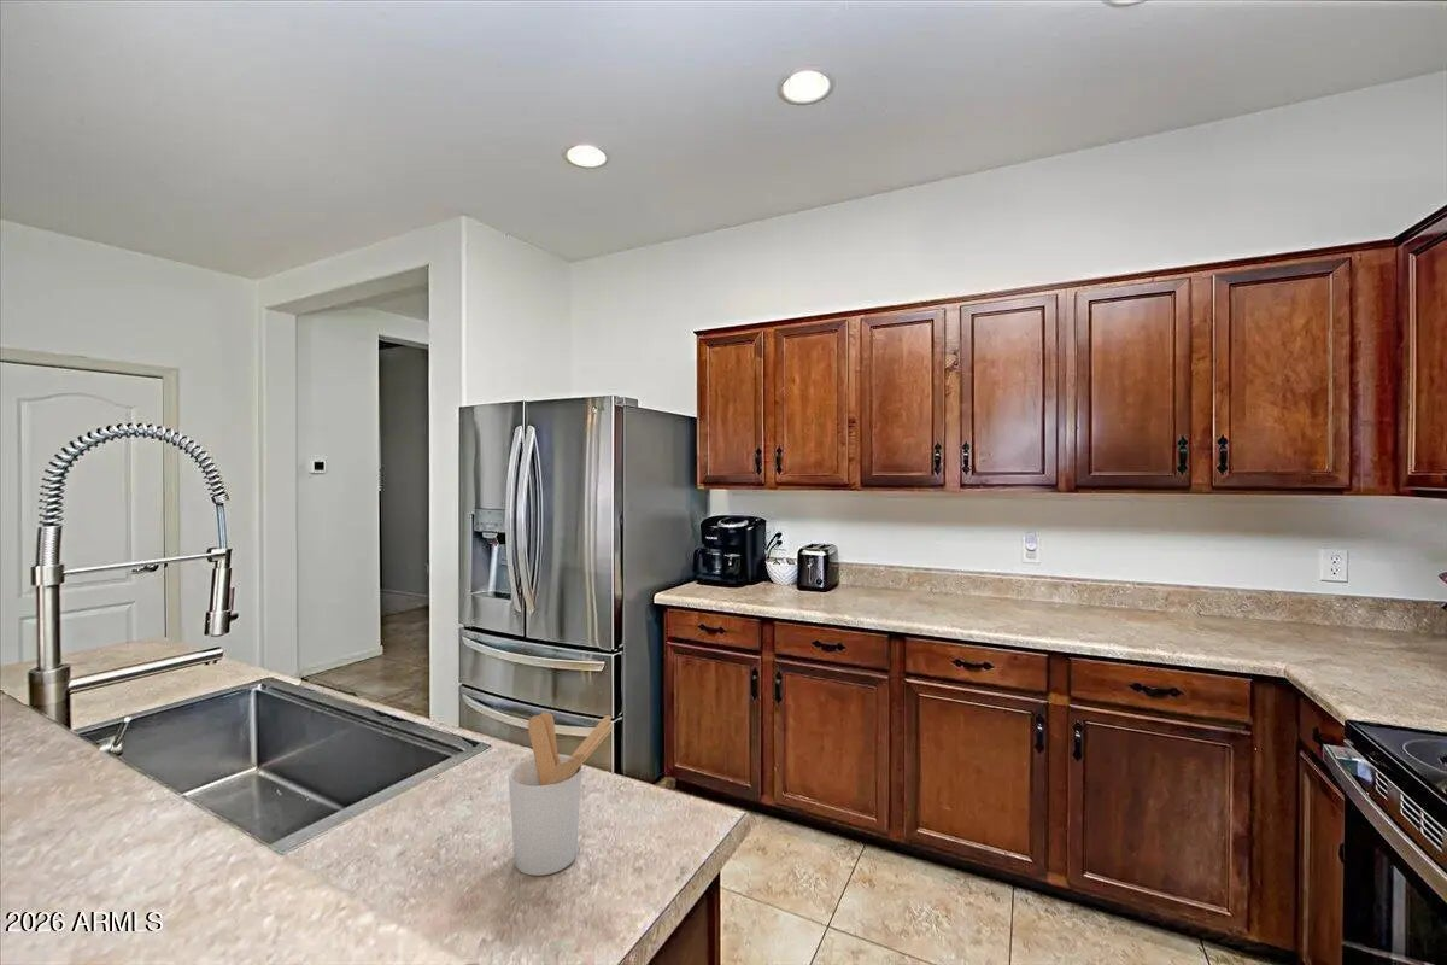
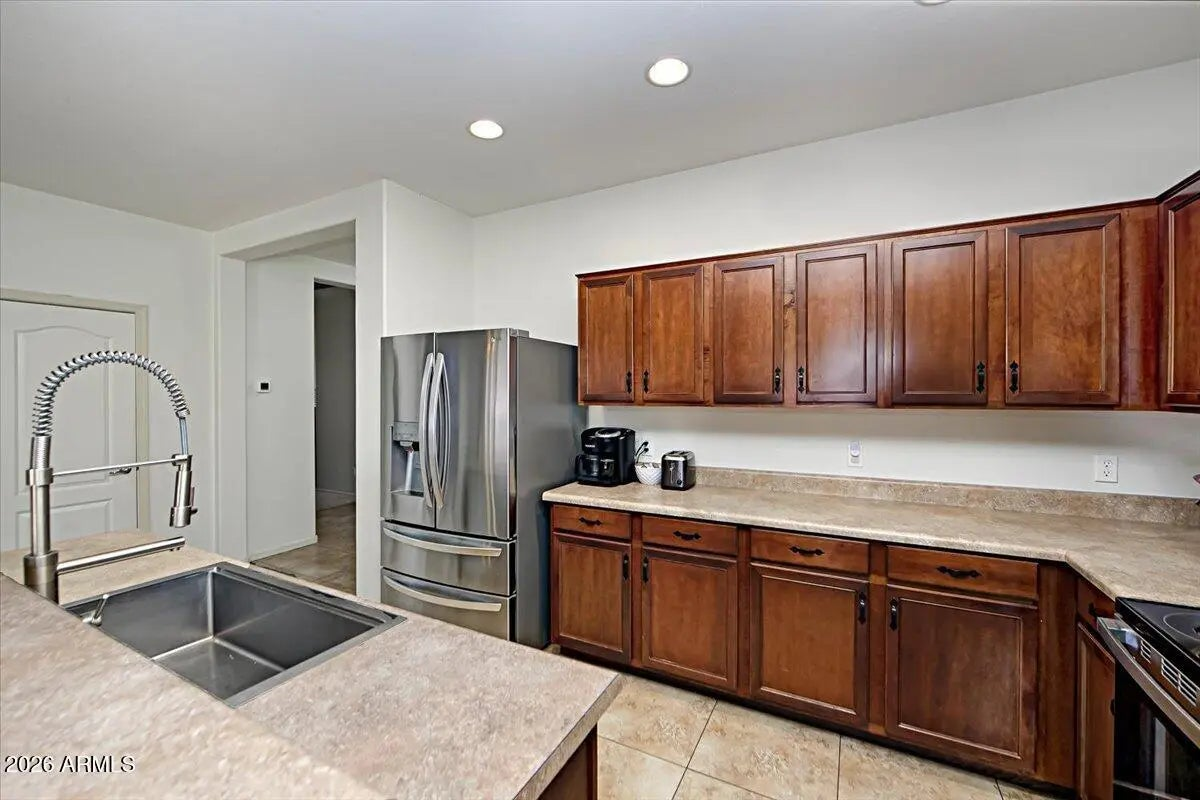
- utensil holder (564, 788)
